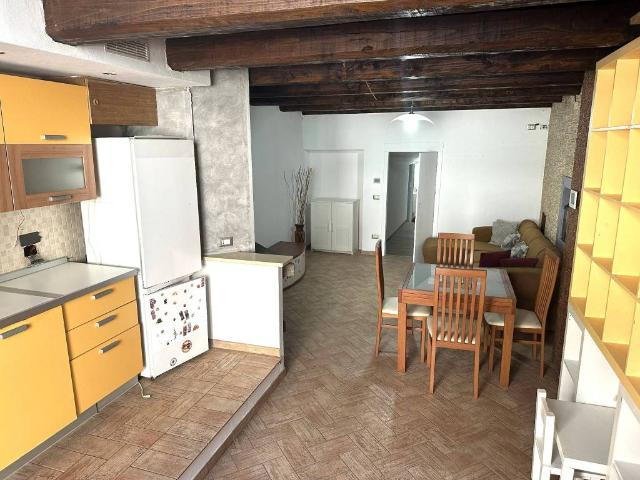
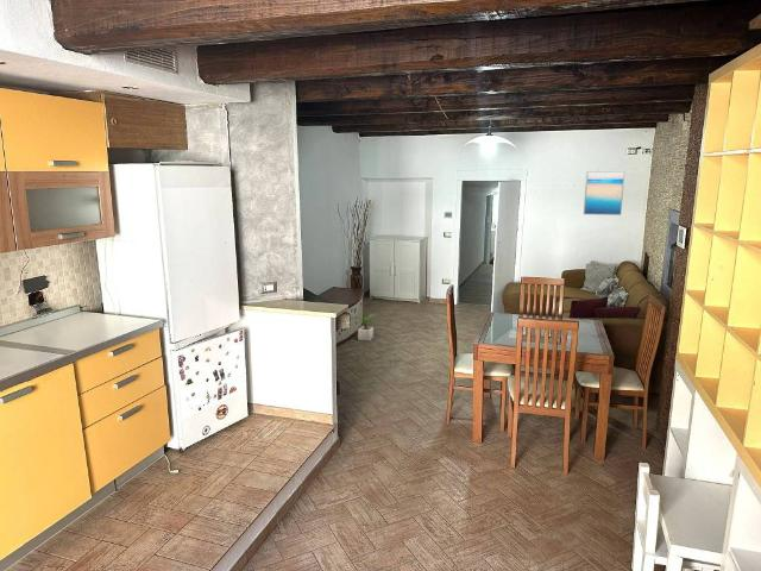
+ wall art (603, 193)
+ potted plant (364, 327)
